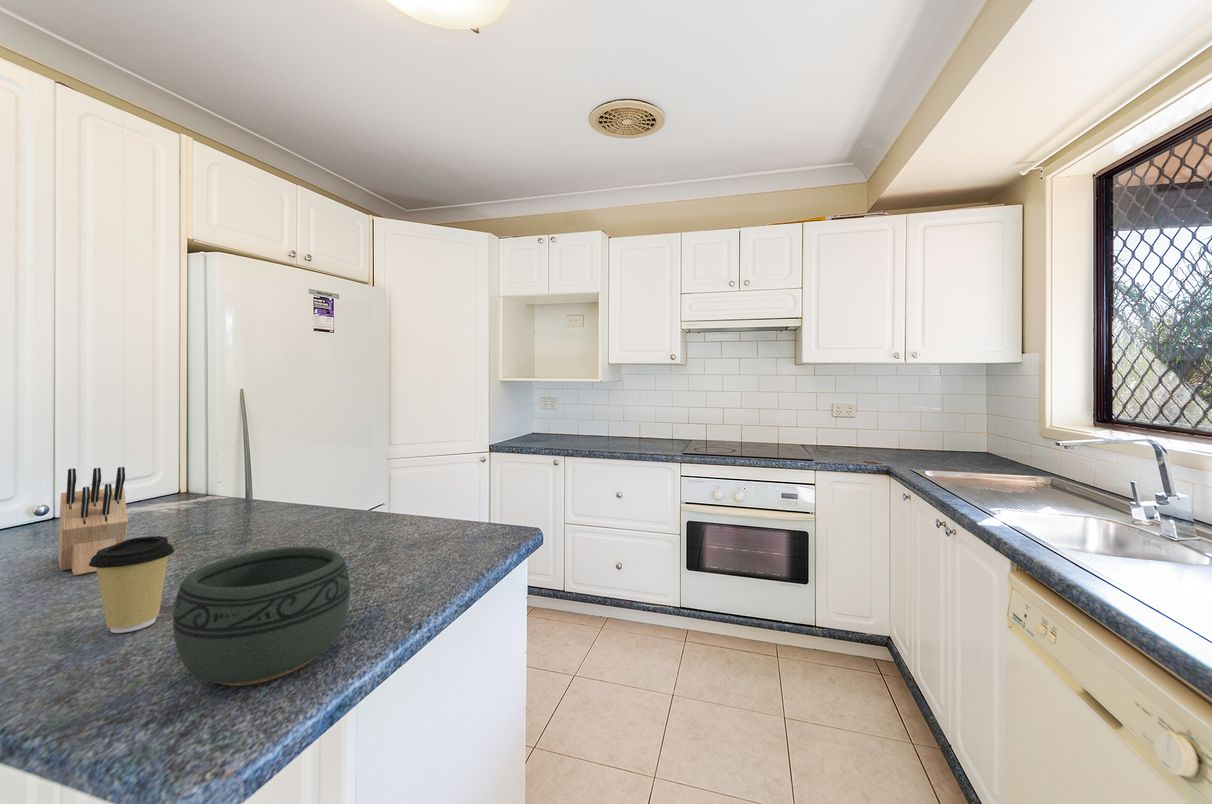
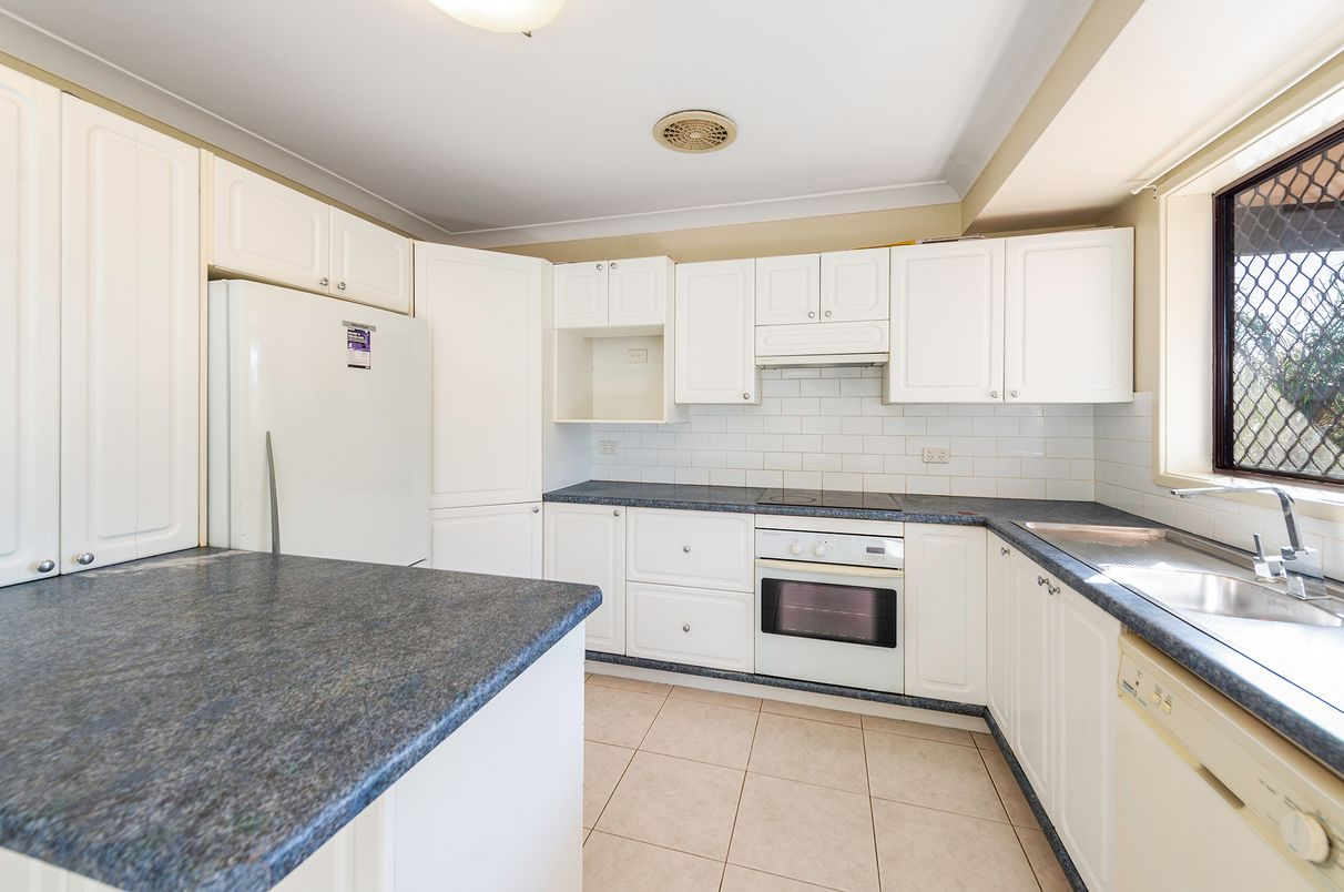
- knife block (92, 513)
- bowl (268, 612)
- coffee cup (133, 584)
